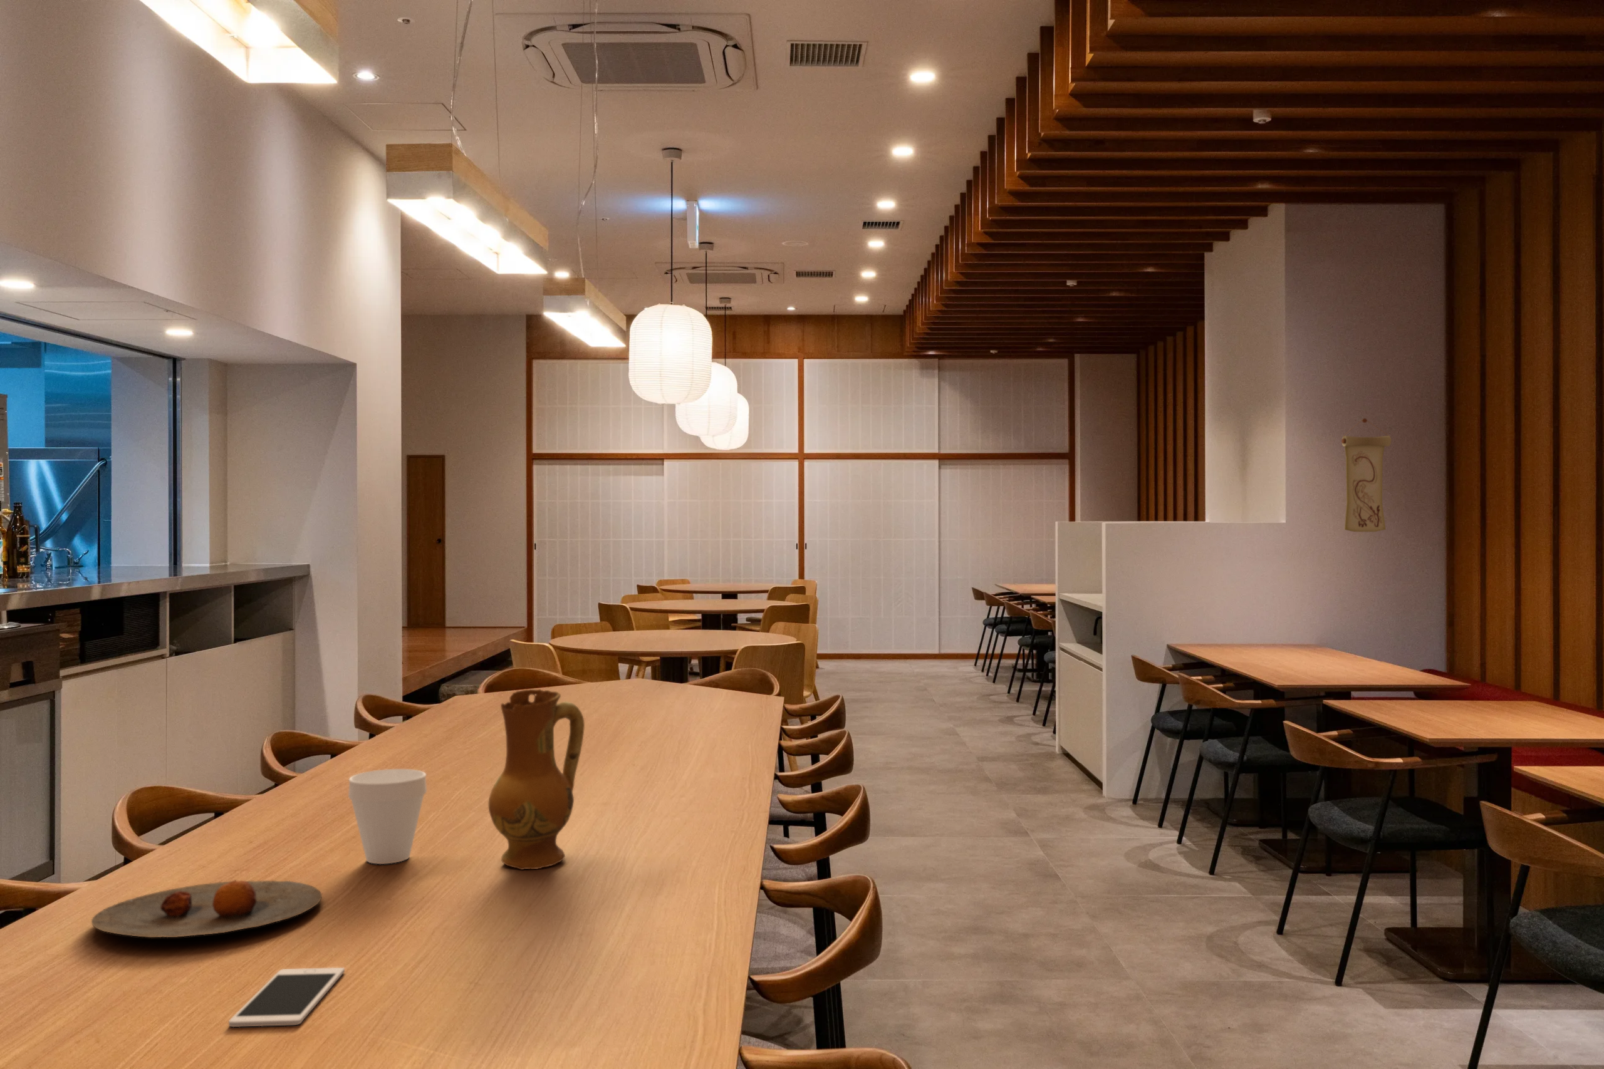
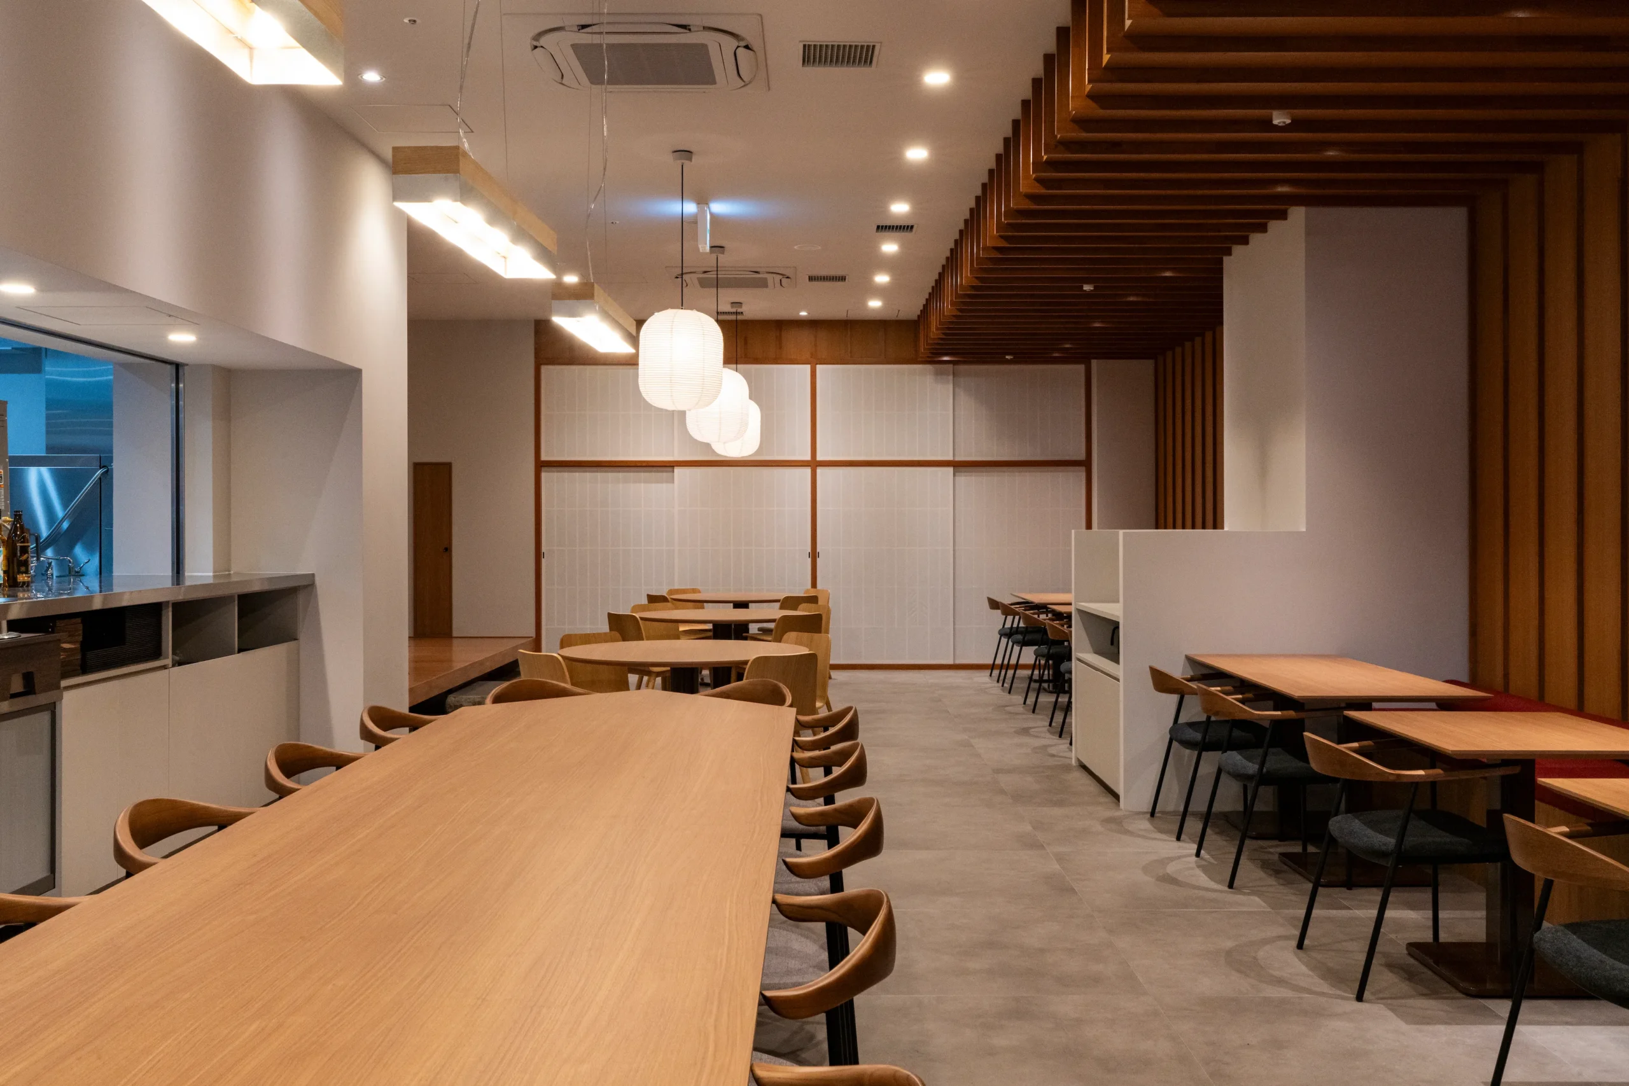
- wall scroll (1365, 475)
- ceramic jug (535, 776)
- plate (211, 898)
- cell phone (290, 995)
- cup (388, 816)
